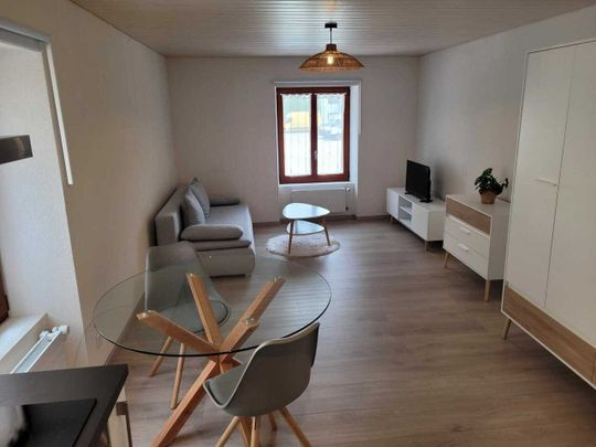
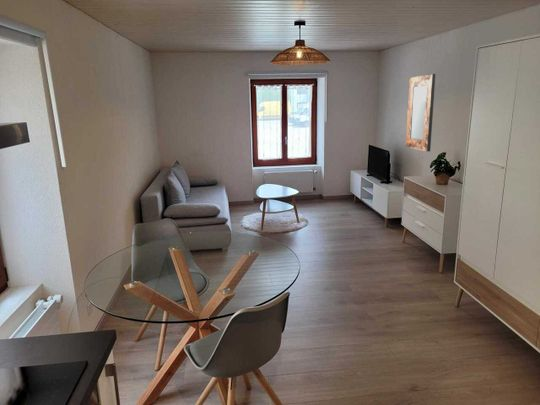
+ home mirror (419, 113)
